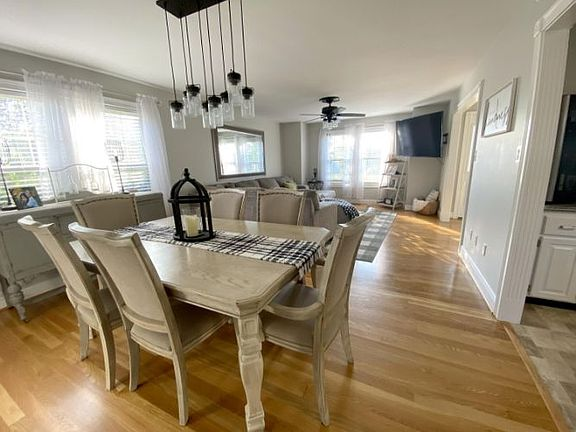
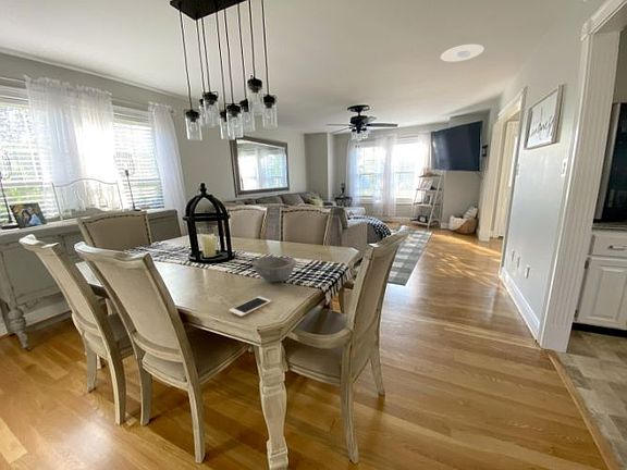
+ recessed light (462, 51)
+ bowl (275, 270)
+ cell phone (250, 306)
